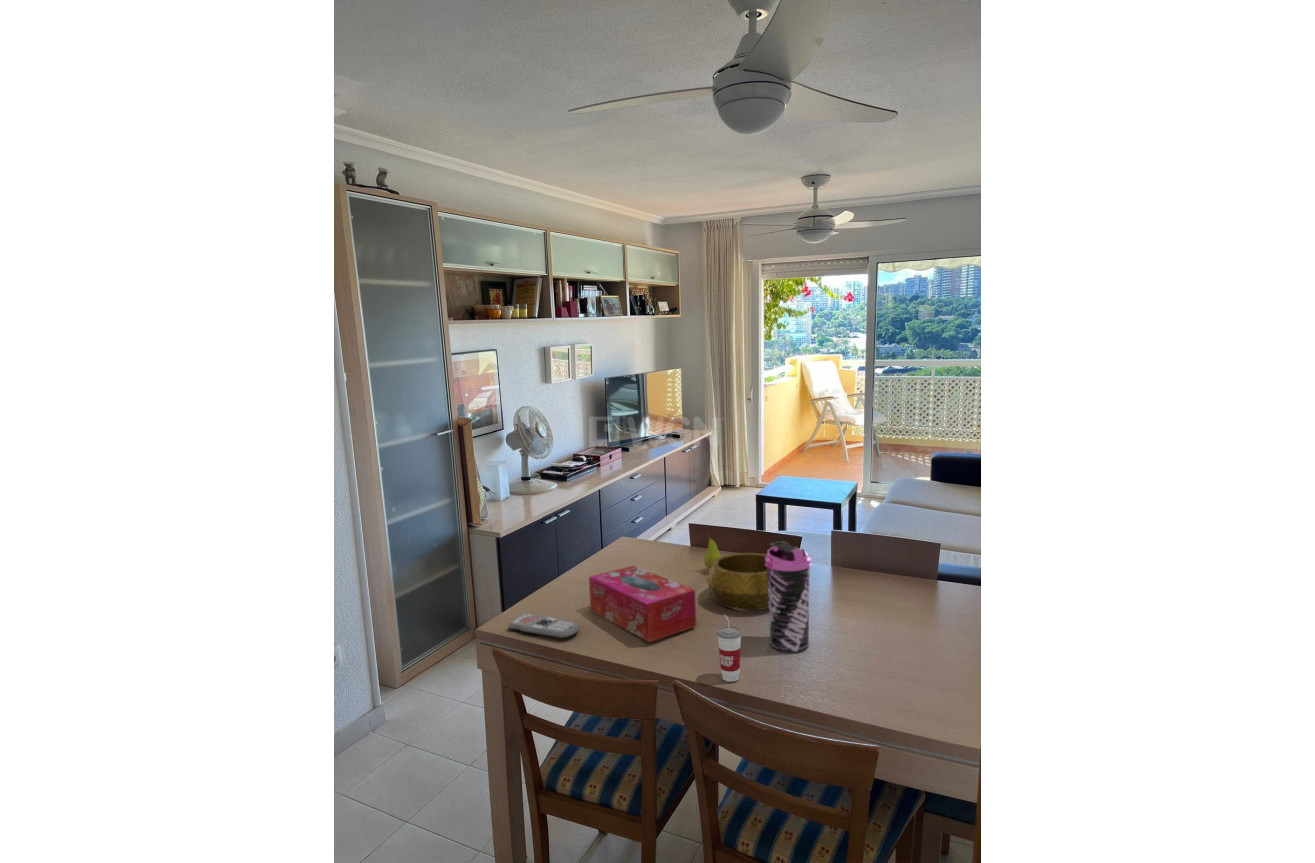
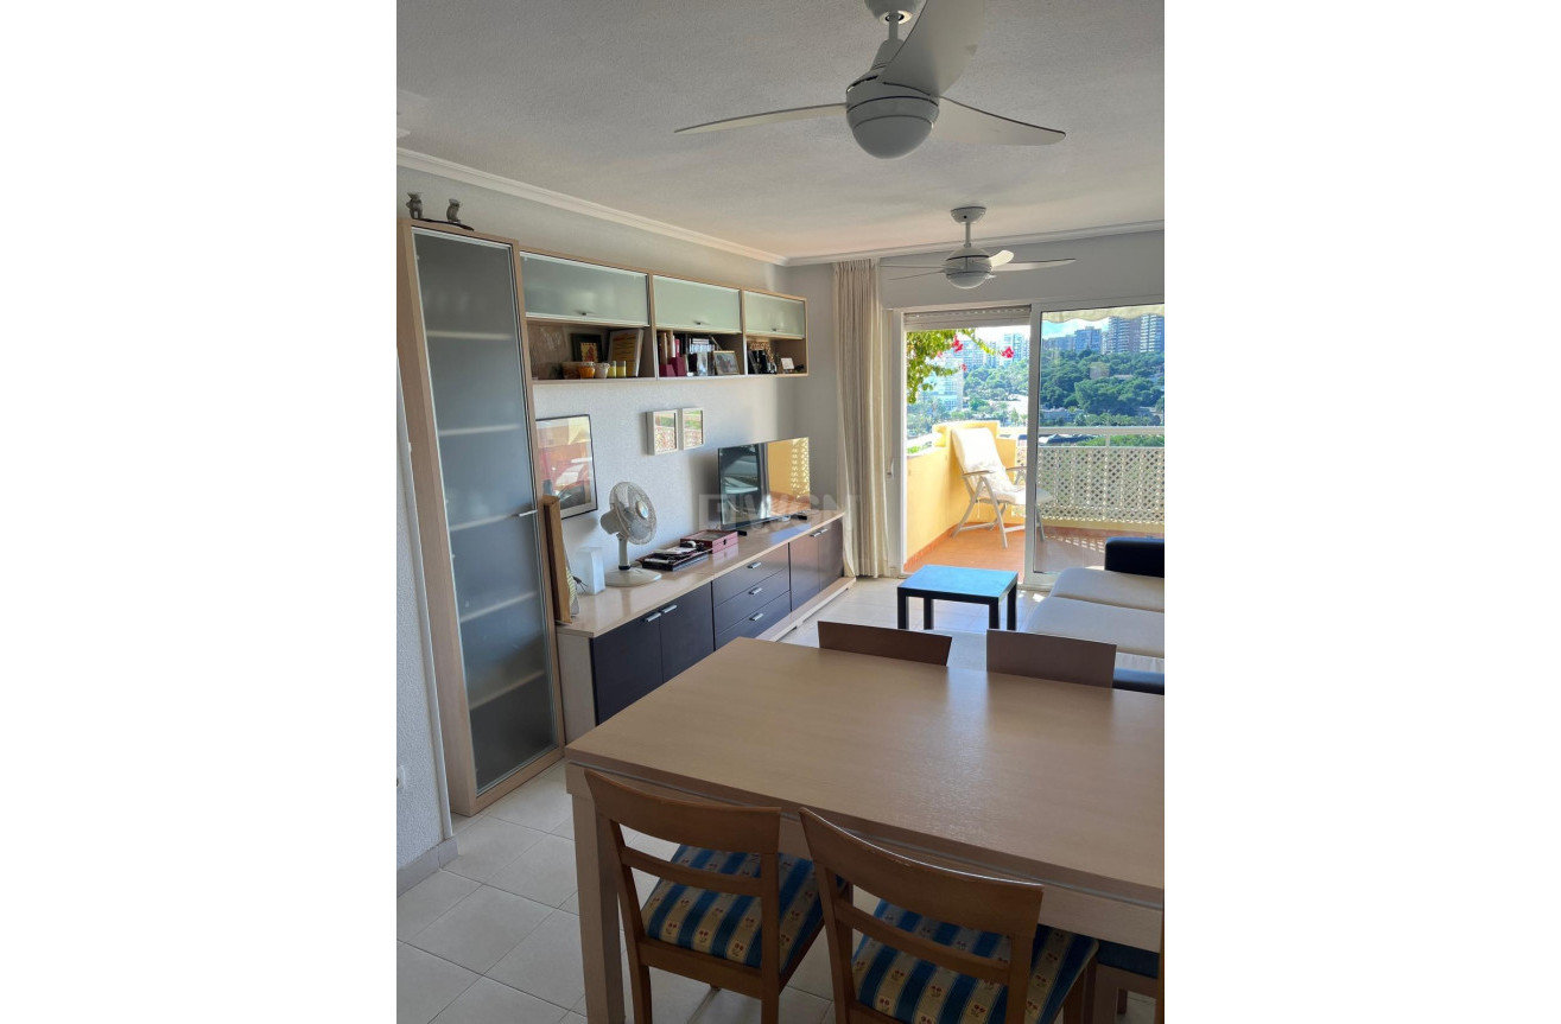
- decorative bowl (749, 580)
- fruit (712, 552)
- remote control (545, 626)
- tissue box (640, 600)
- water bottle (788, 595)
- cup (729, 646)
